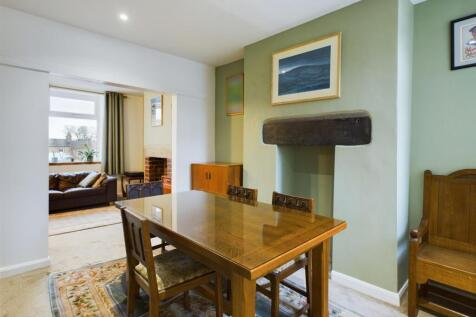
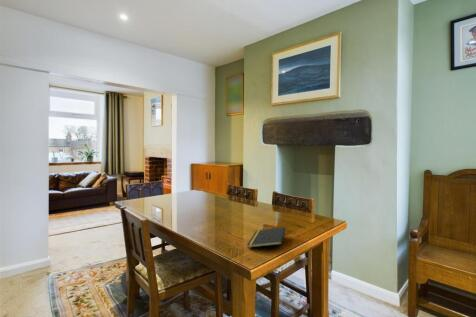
+ notepad (267, 236)
